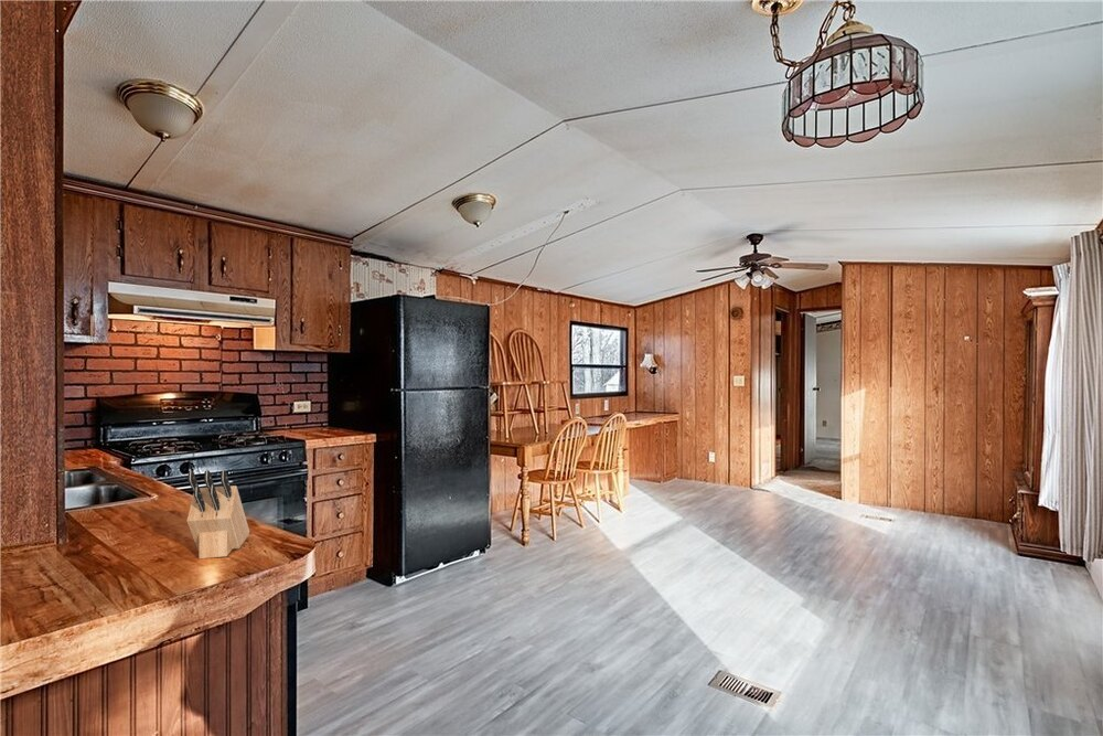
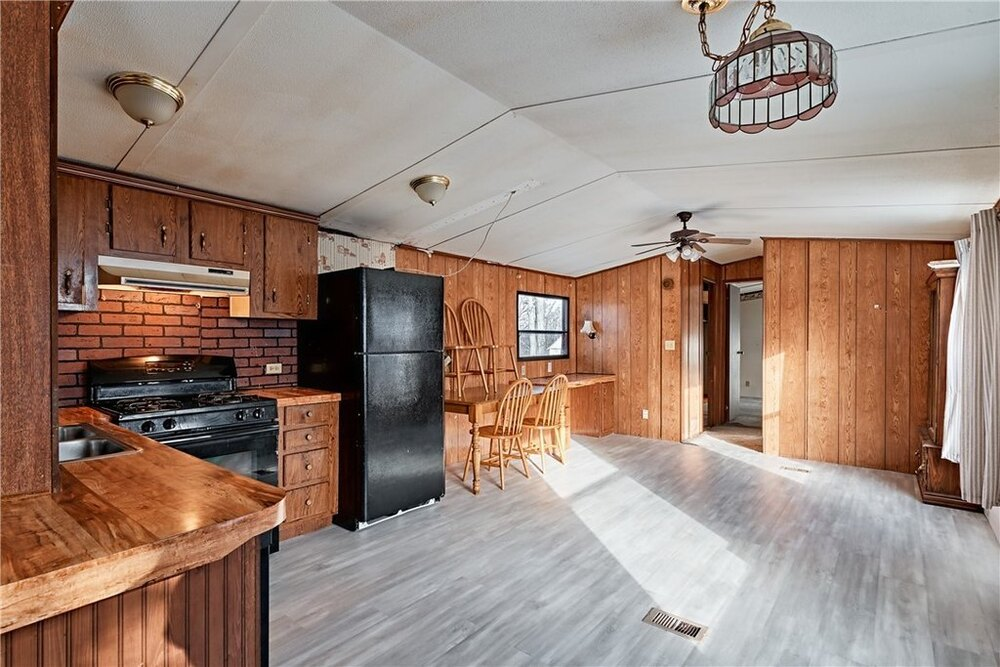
- knife block (218, 506)
